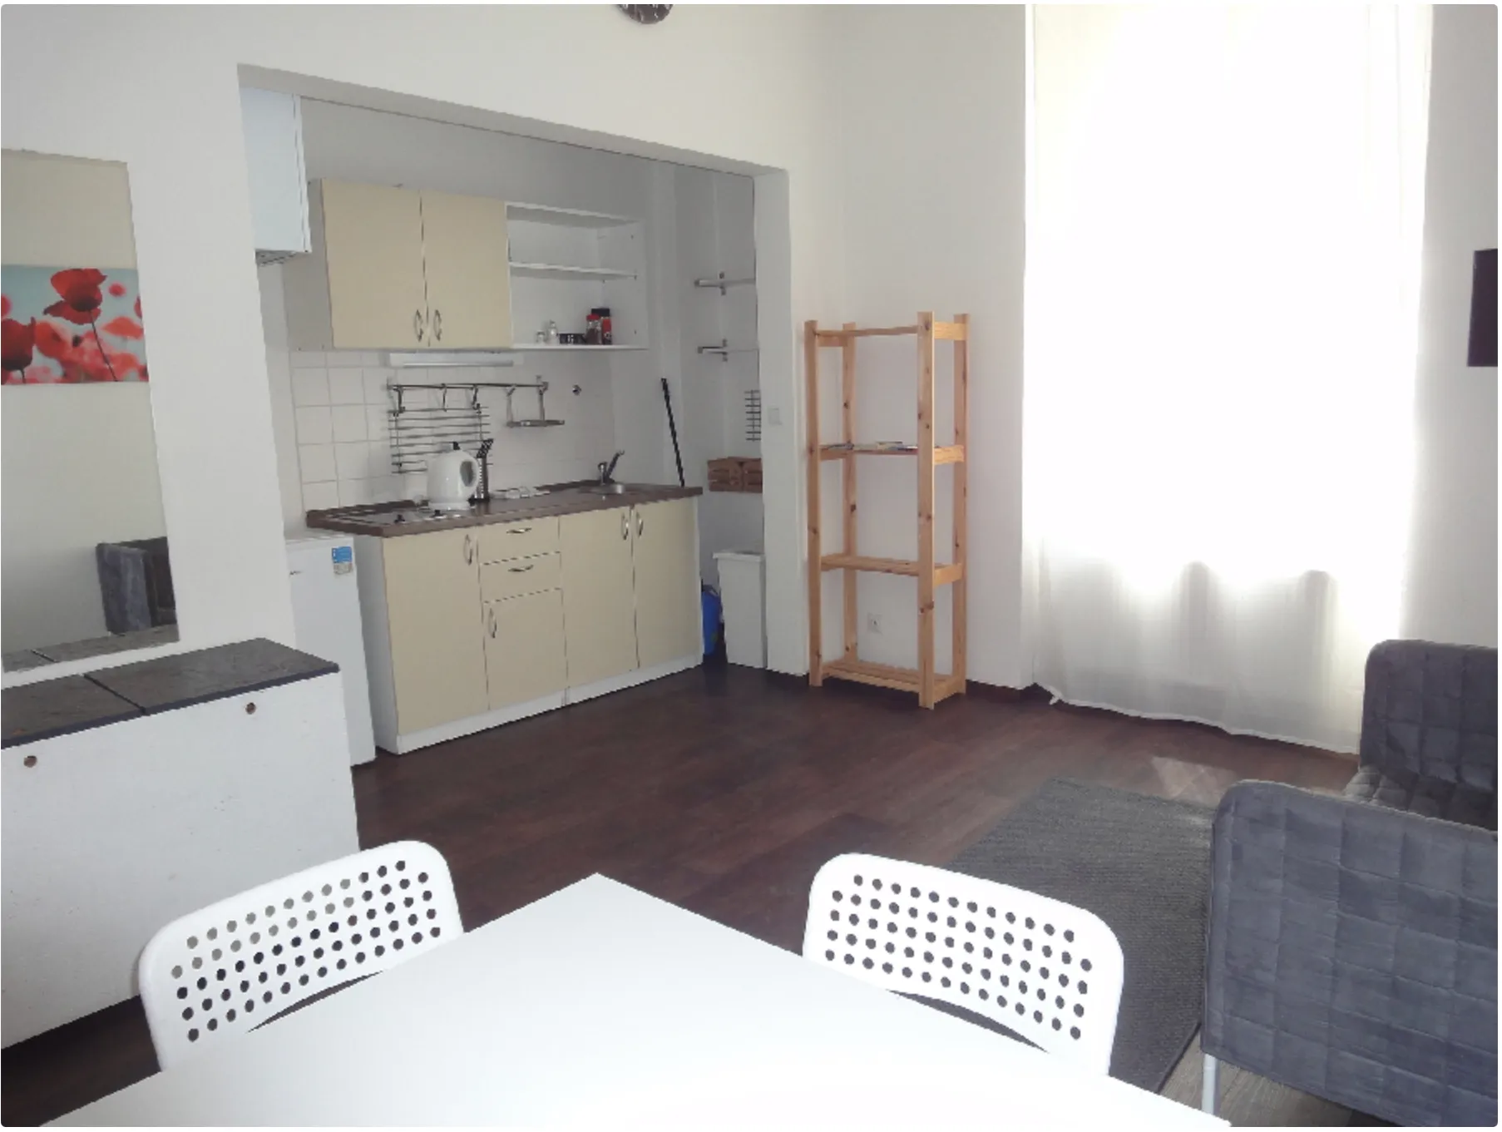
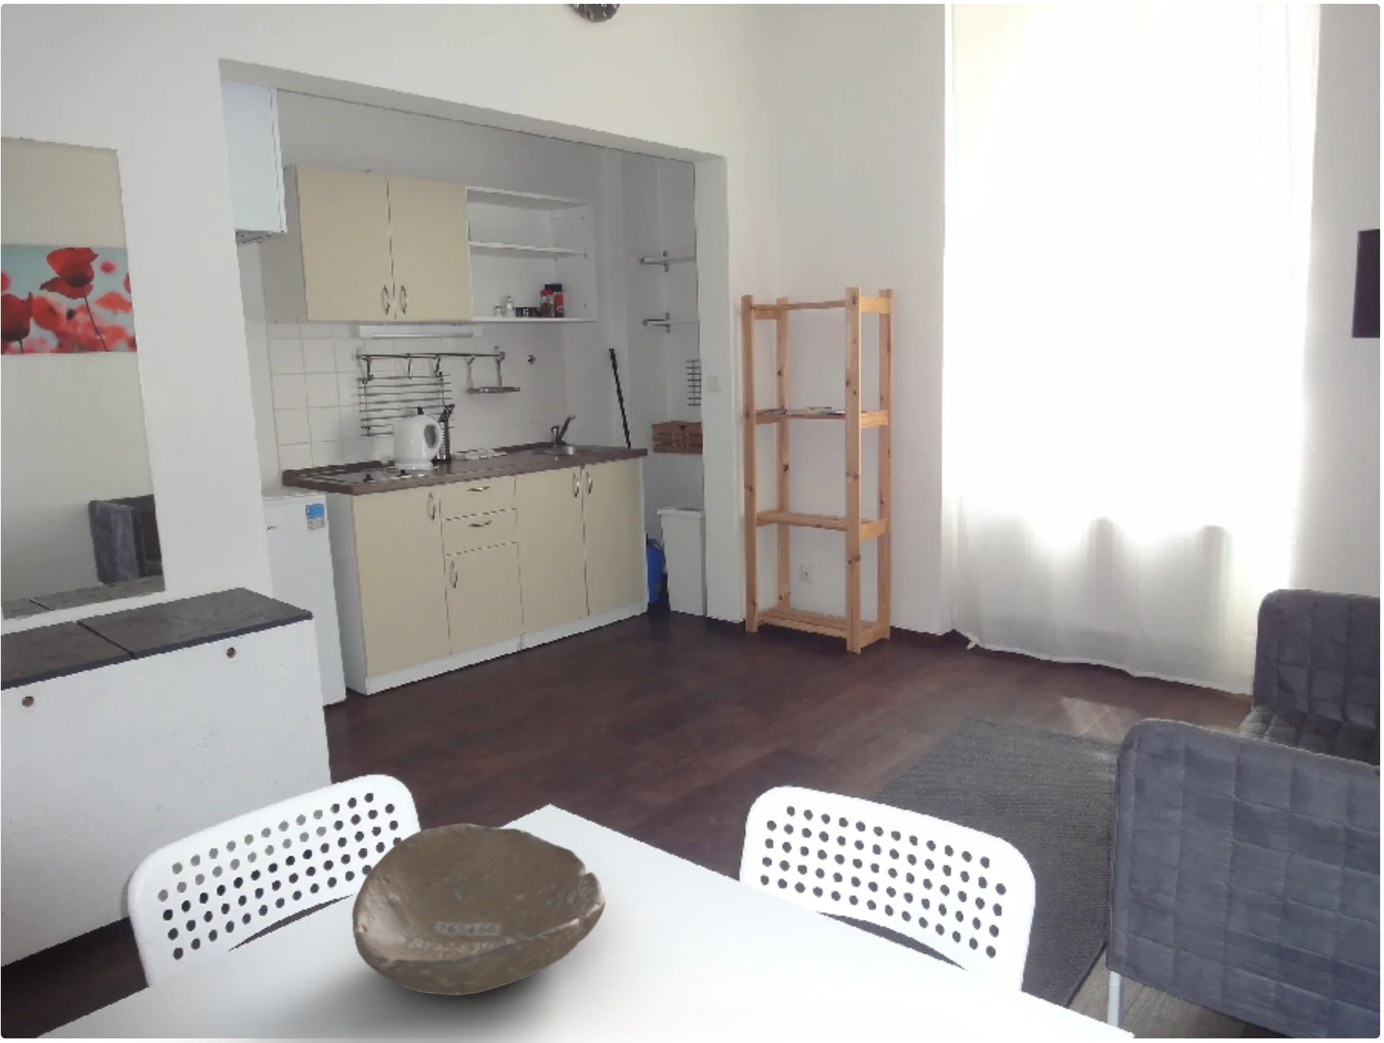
+ bowl (480, 915)
